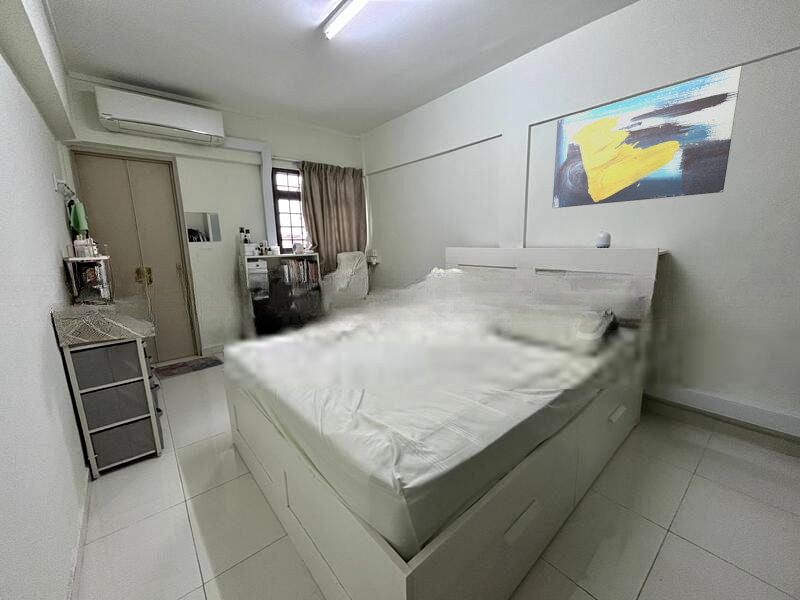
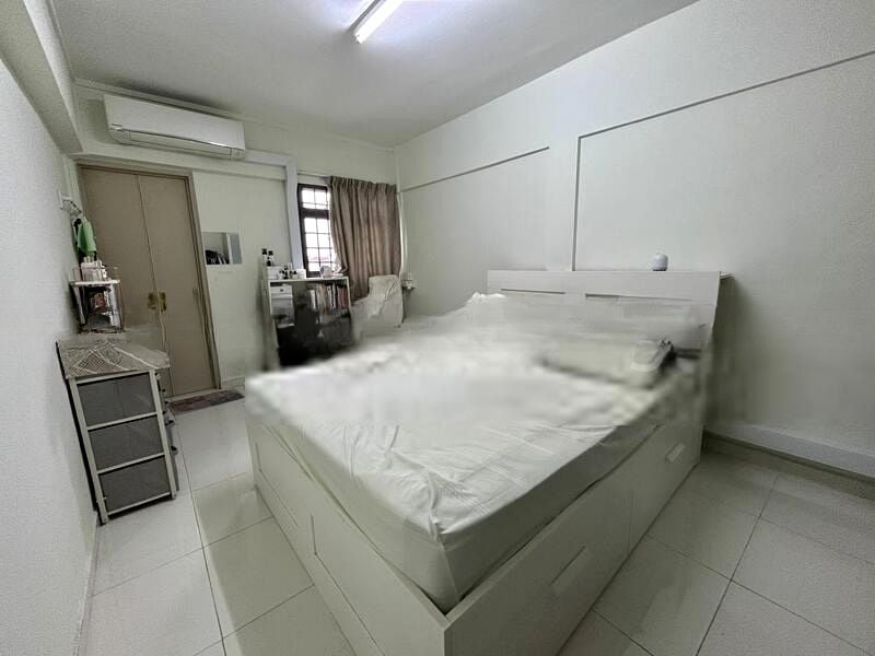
- wall art (628, 151)
